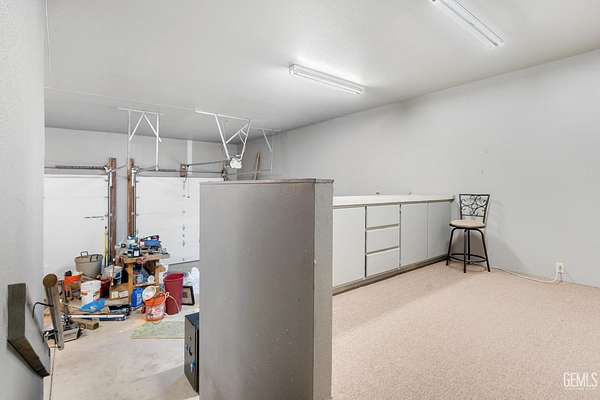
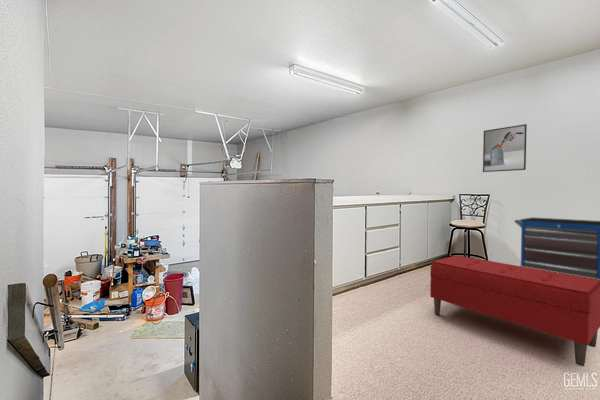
+ storage cabinet (558, 253)
+ bench (506, 298)
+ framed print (503, 149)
